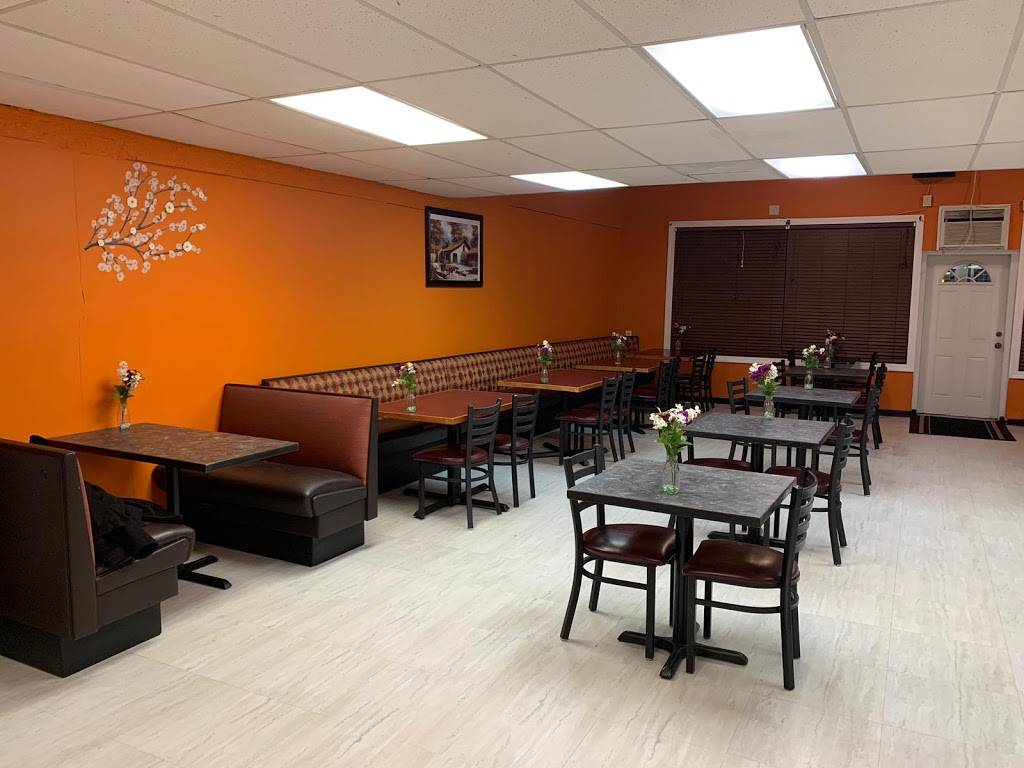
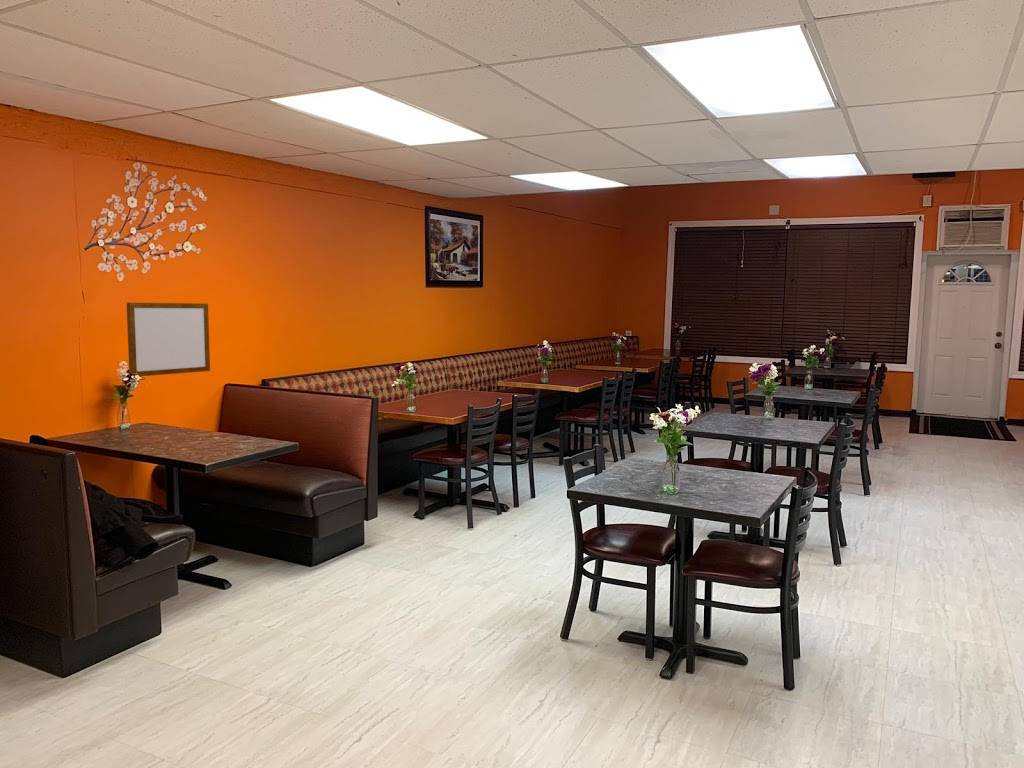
+ writing board (170, 338)
